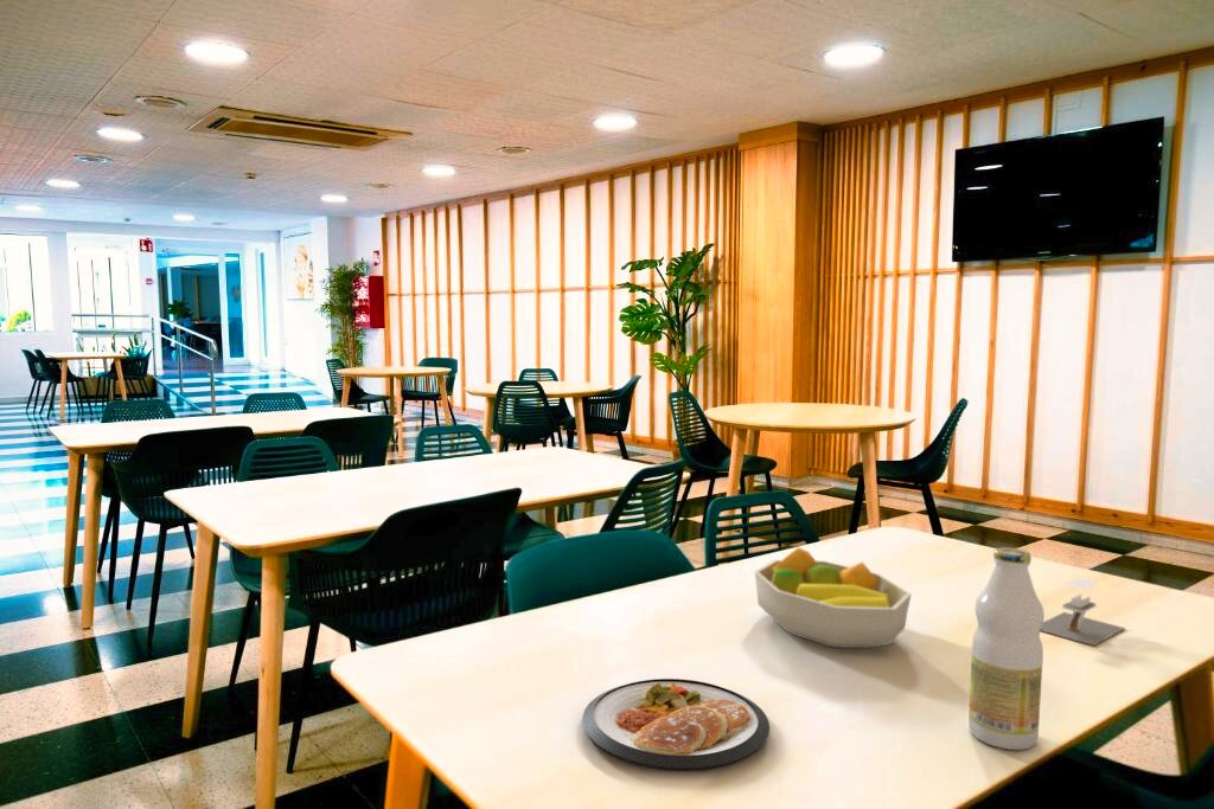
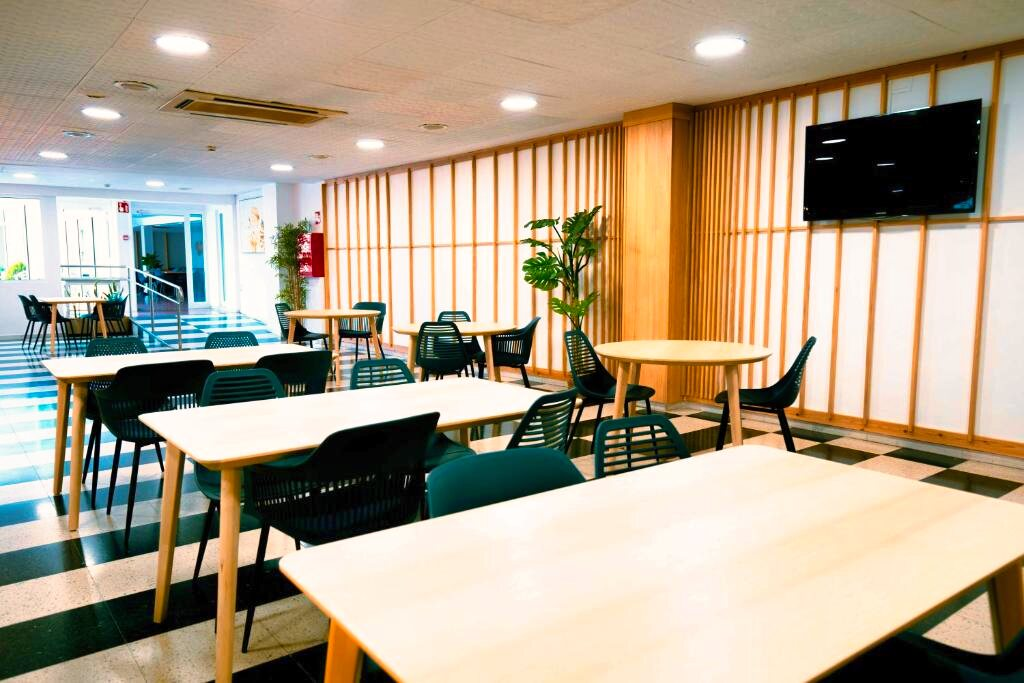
- bottle (1007, 644)
- napkin holder (1079, 605)
- fruit bowl (829, 593)
- dish (675, 714)
